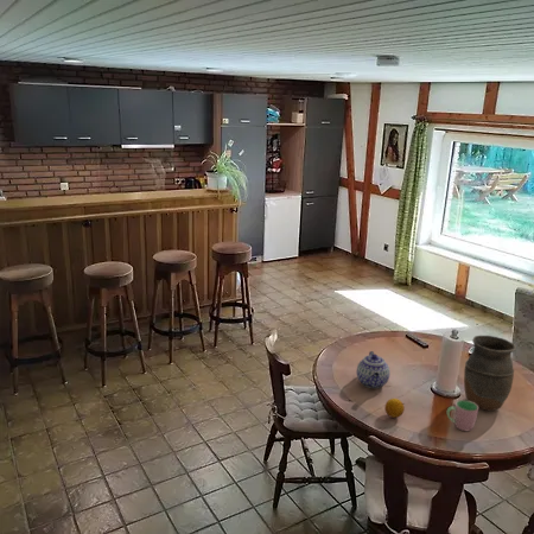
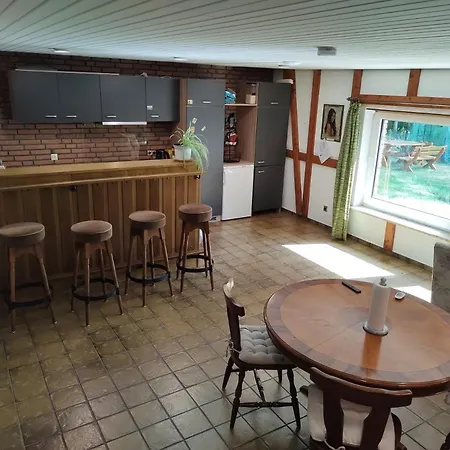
- cup (460, 415)
- fruit (394, 407)
- vase (488, 373)
- teapot (373, 369)
